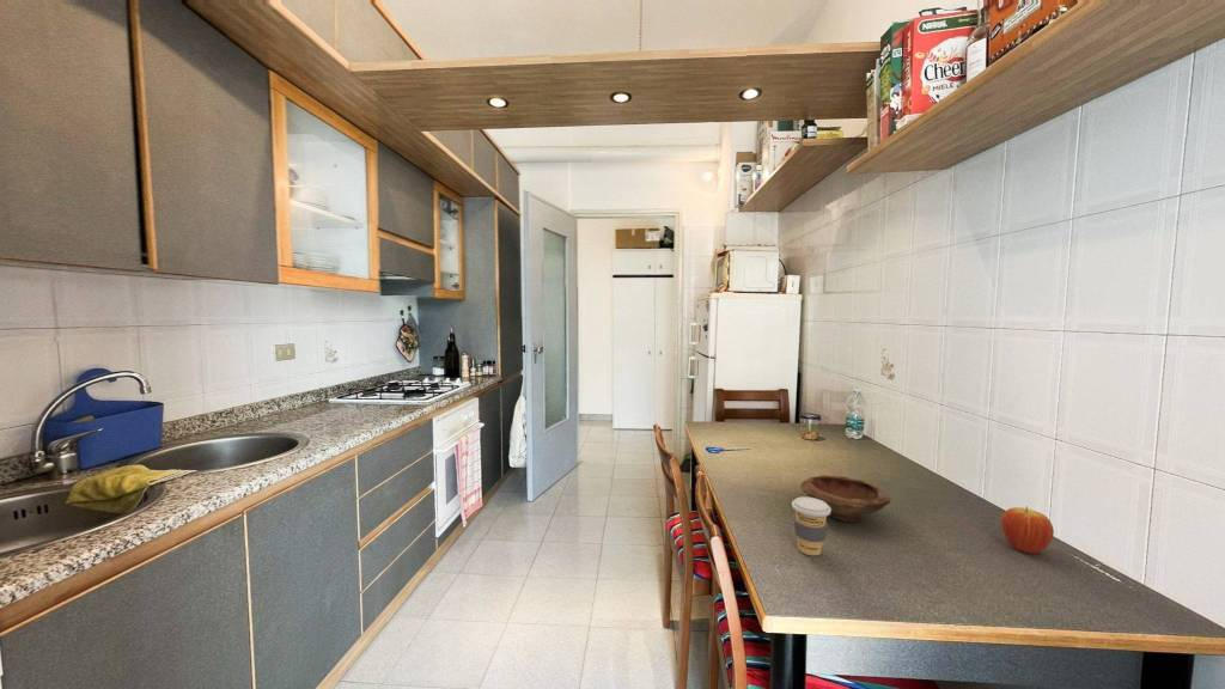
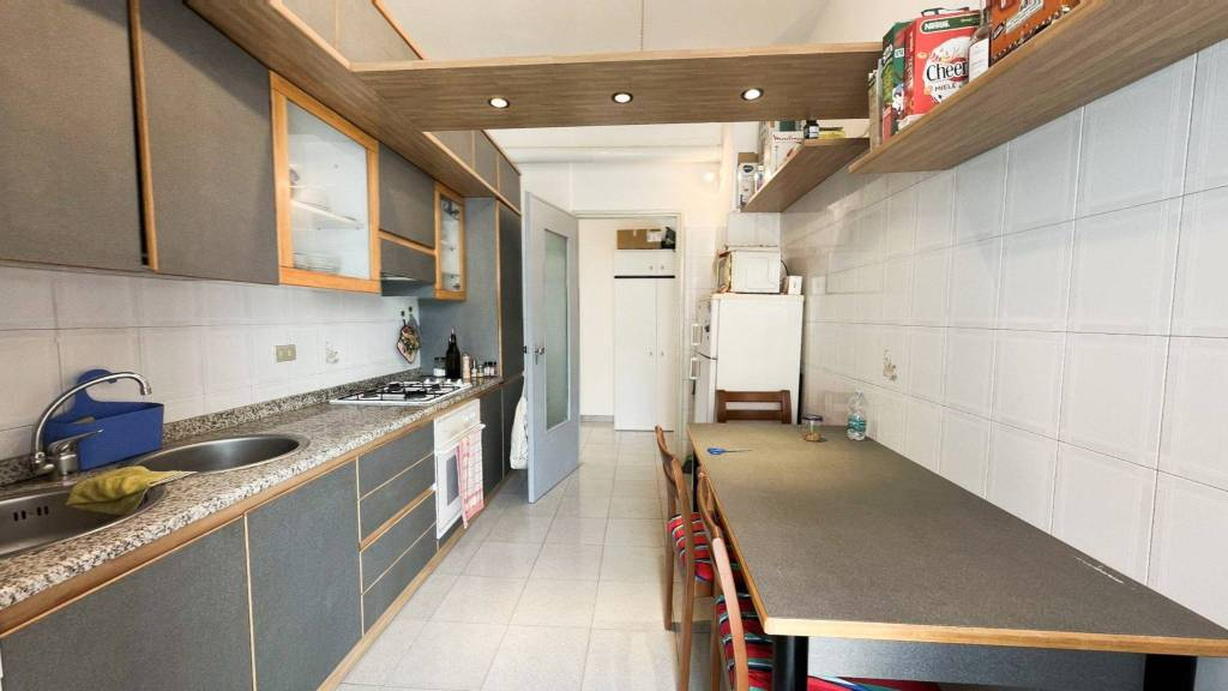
- fruit (1025, 528)
- bowl (843, 500)
- coffee cup (810, 526)
